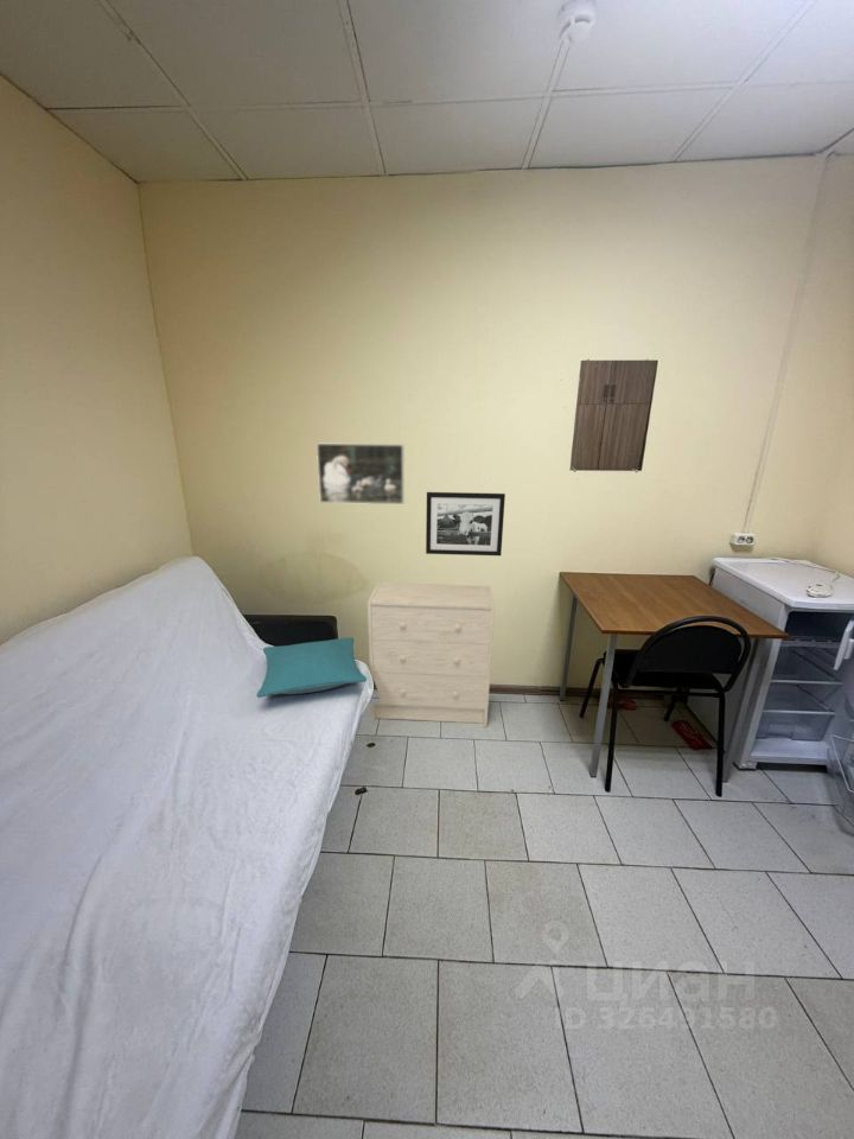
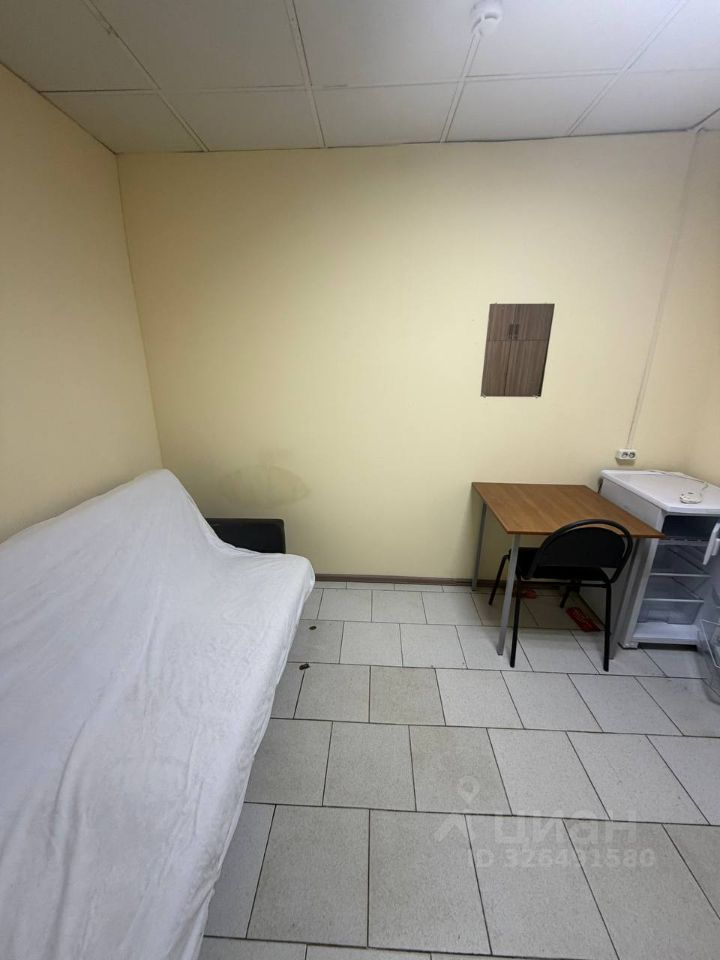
- pillow (311, 664)
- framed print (361, 473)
- dresser (431, 653)
- picture frame (464, 523)
